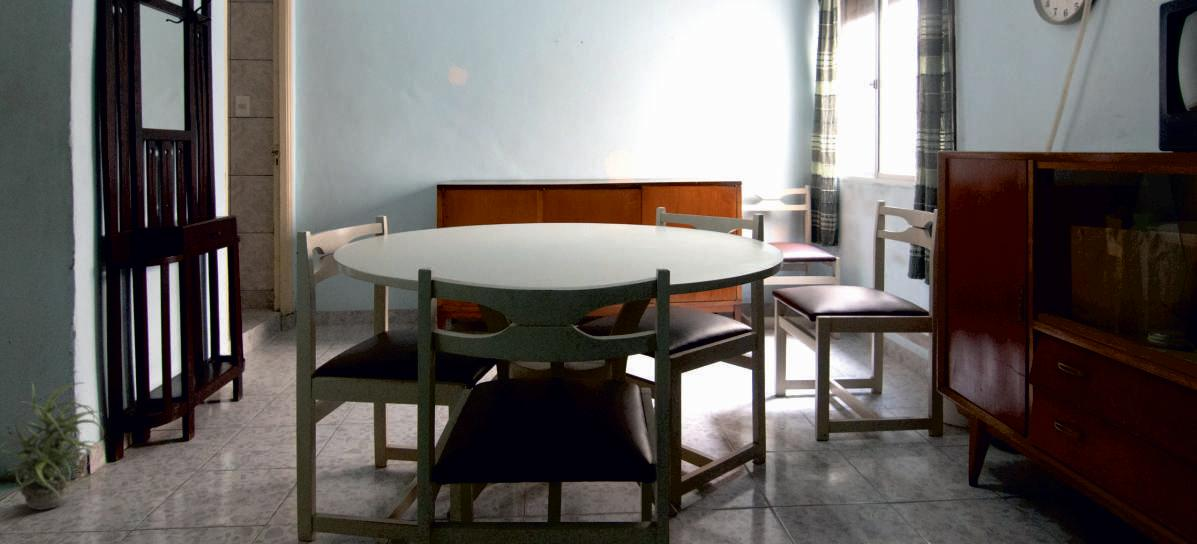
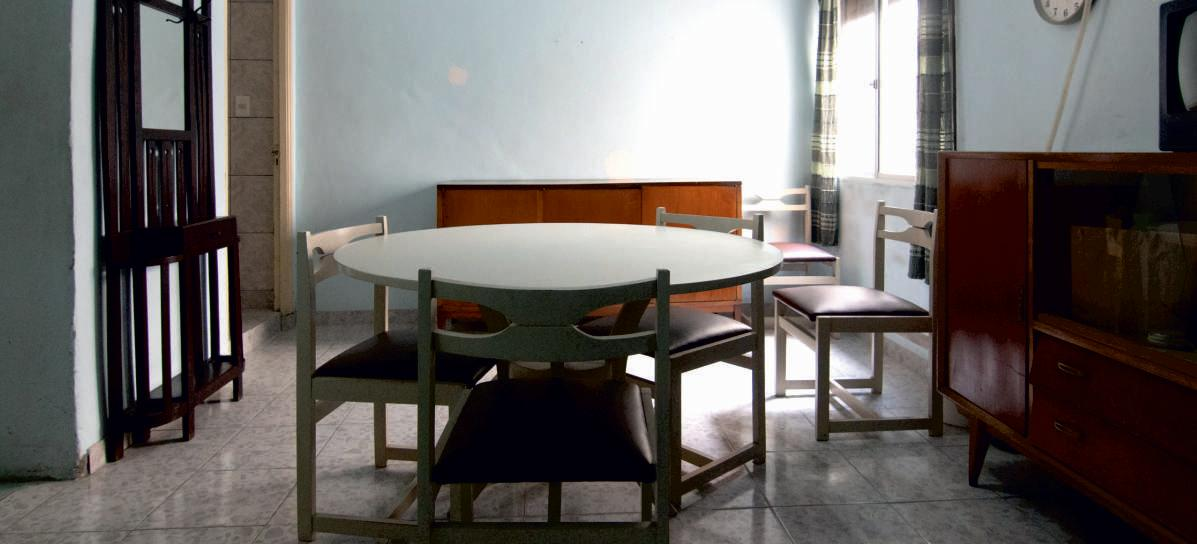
- potted plant (56, 444)
